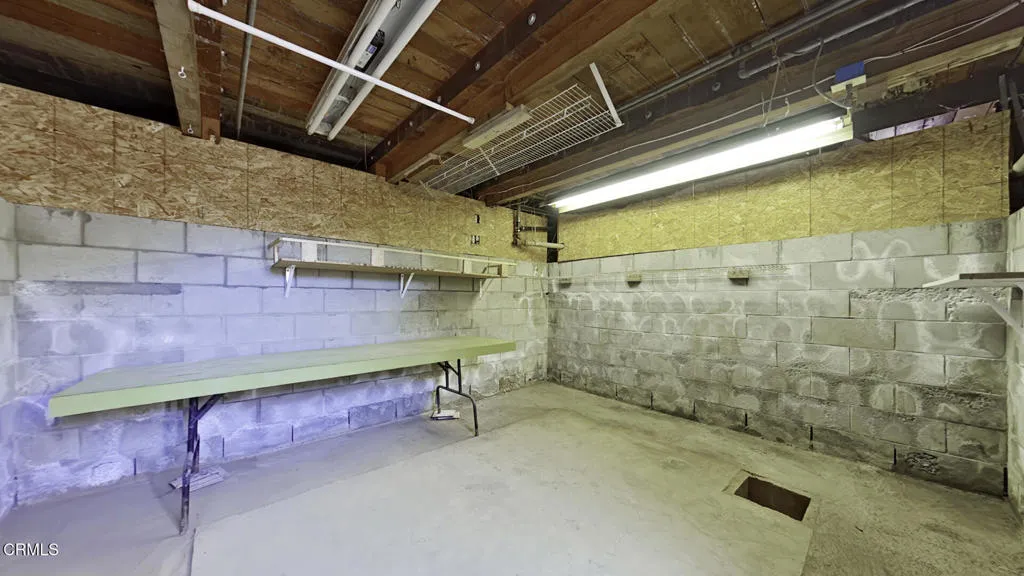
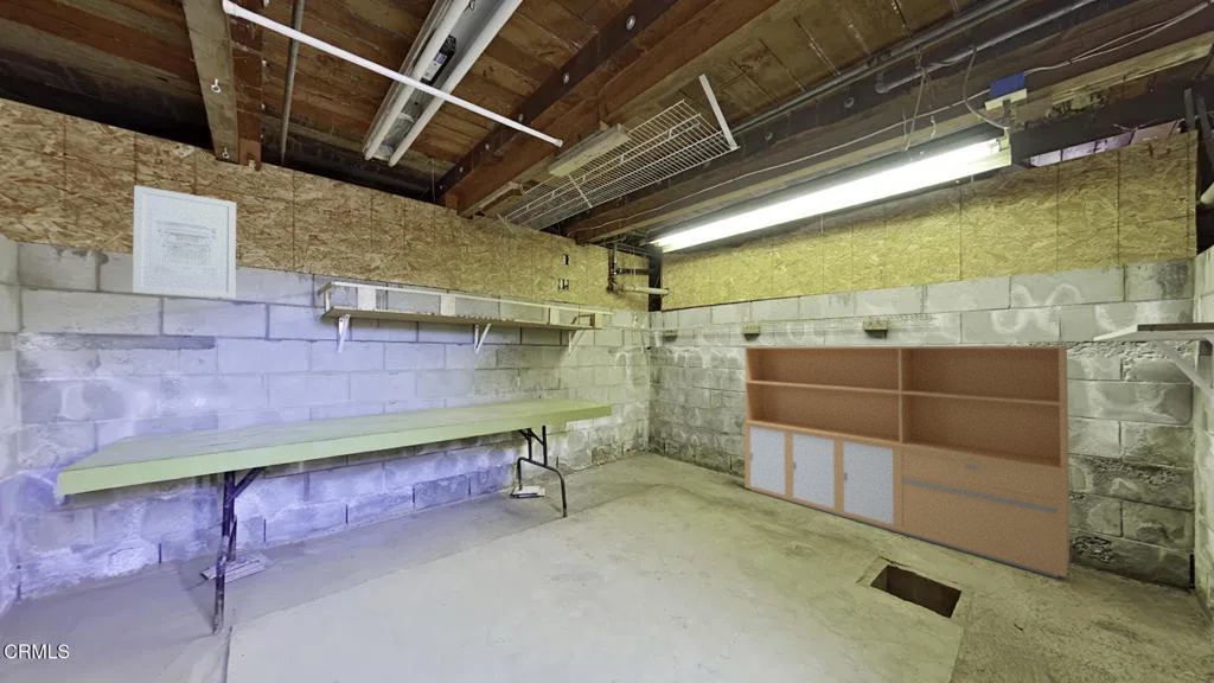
+ wall art (187, 244)
+ storage cabinet (873, 432)
